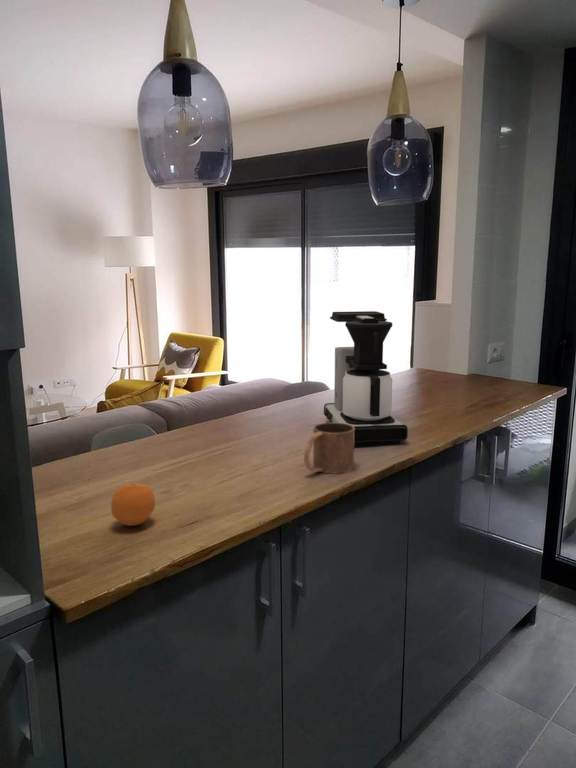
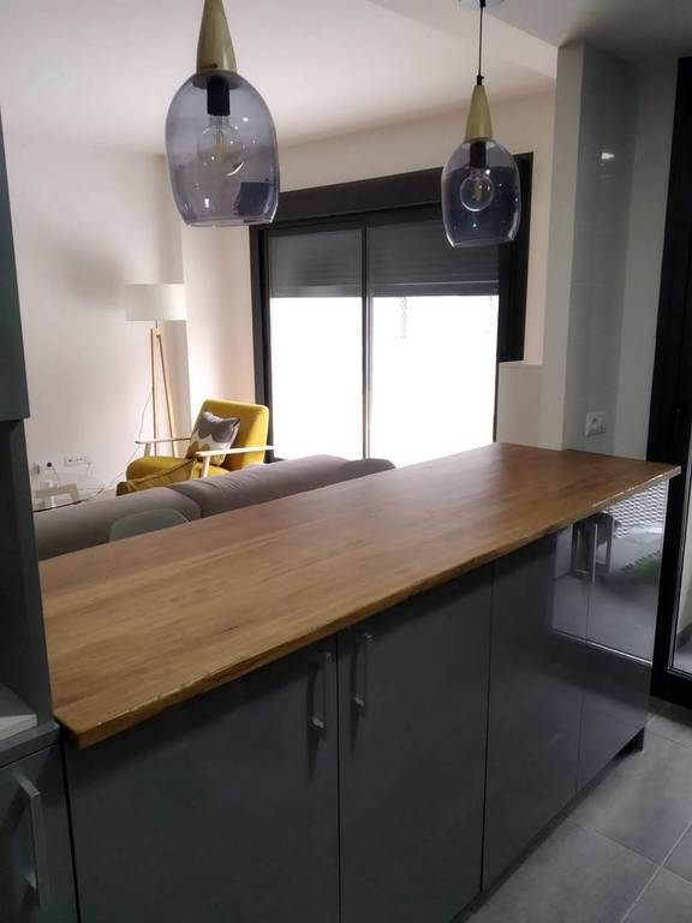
- coffee maker (363, 374)
- fruit (133, 504)
- mug (326, 449)
